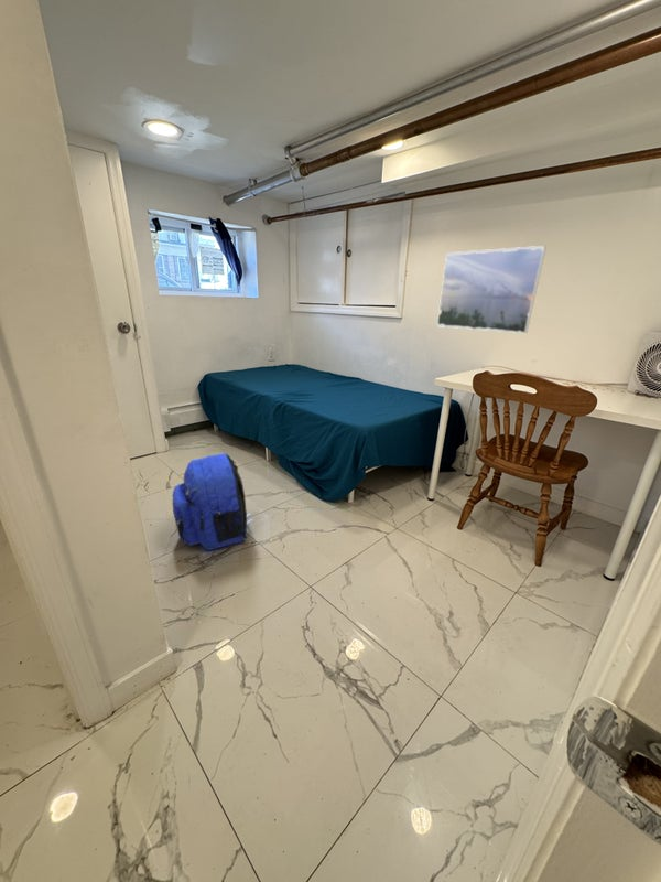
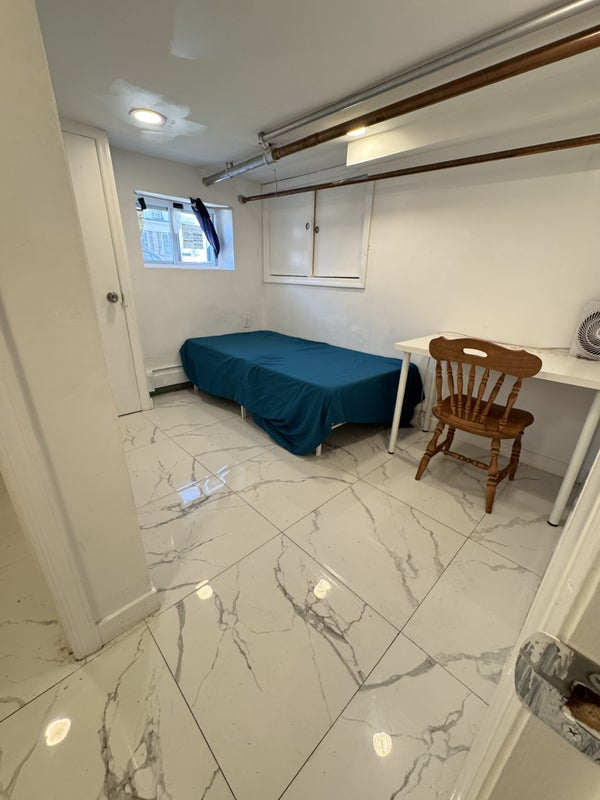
- backpack (209, 498)
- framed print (485, 291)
